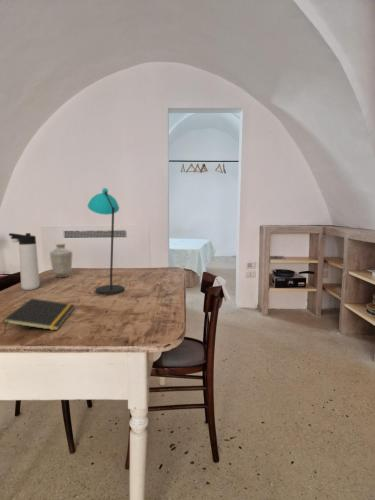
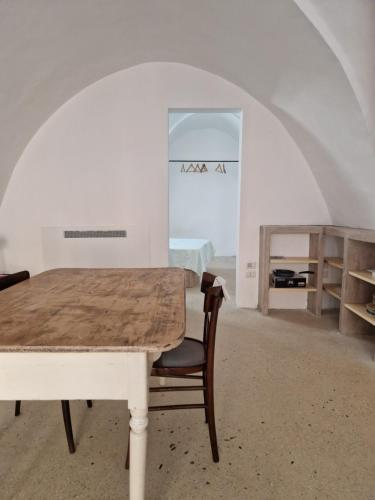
- vase (61, 260)
- notepad (43, 312)
- thermos bottle (24, 261)
- desk lamp (111, 239)
